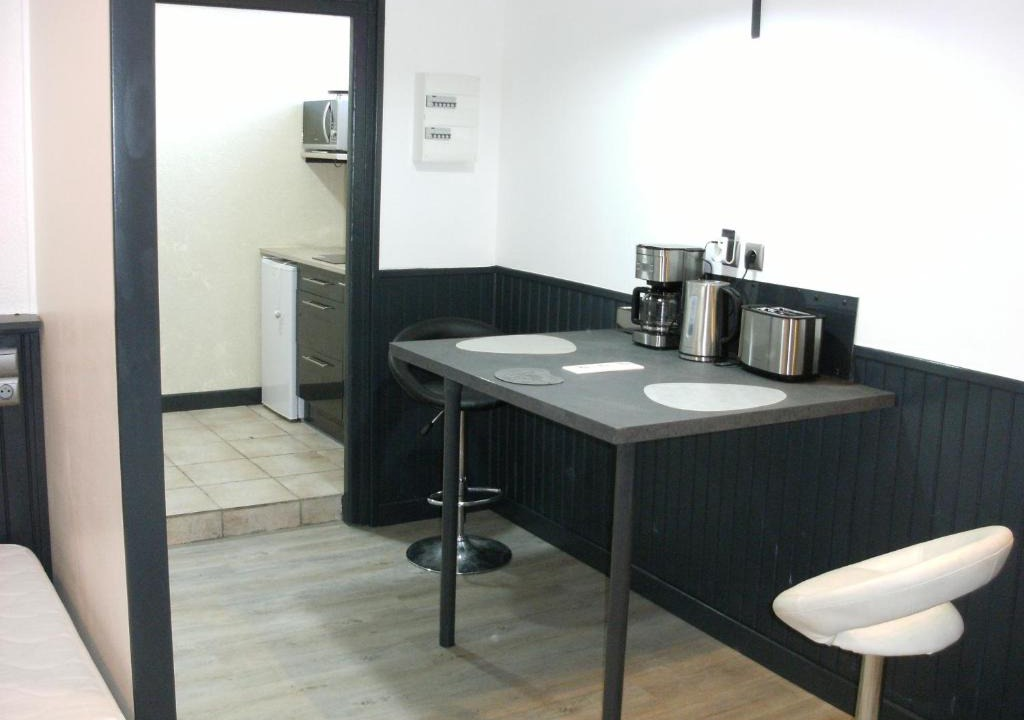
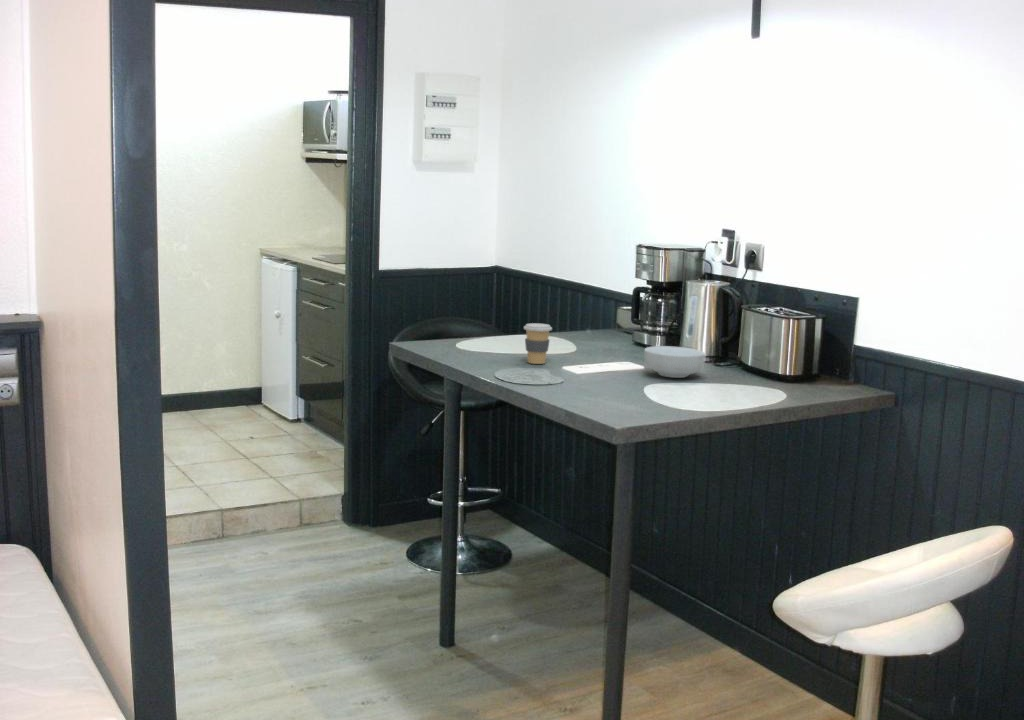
+ cereal bowl (674, 362)
+ coffee cup (537, 343)
